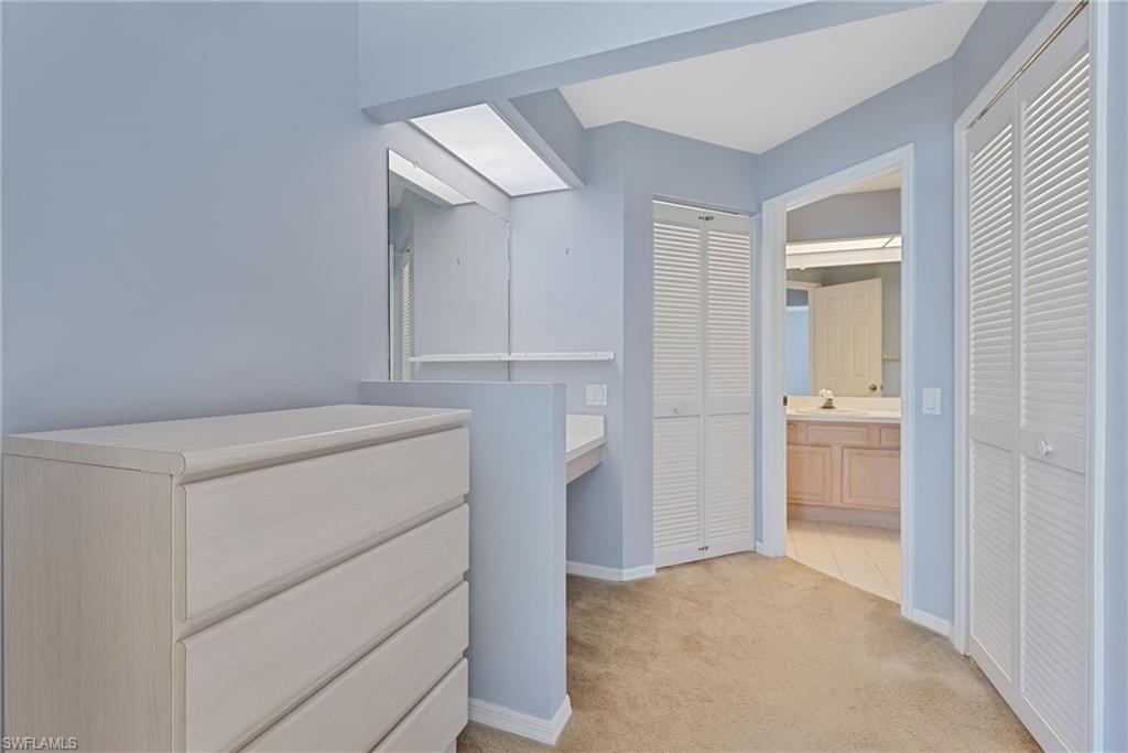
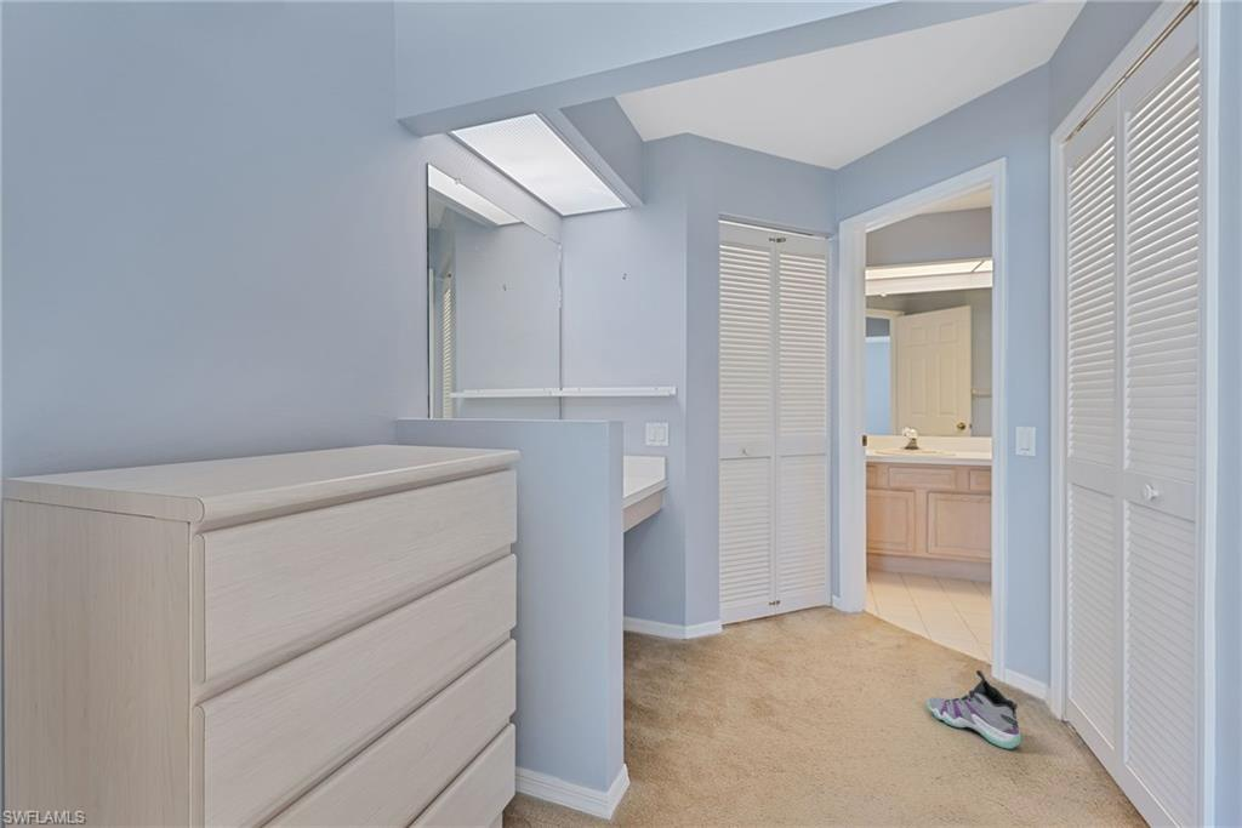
+ sneaker (972, 698)
